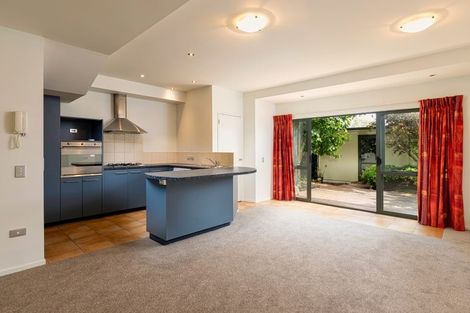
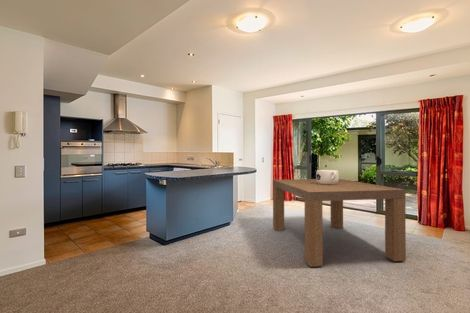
+ dining table (331, 206)
